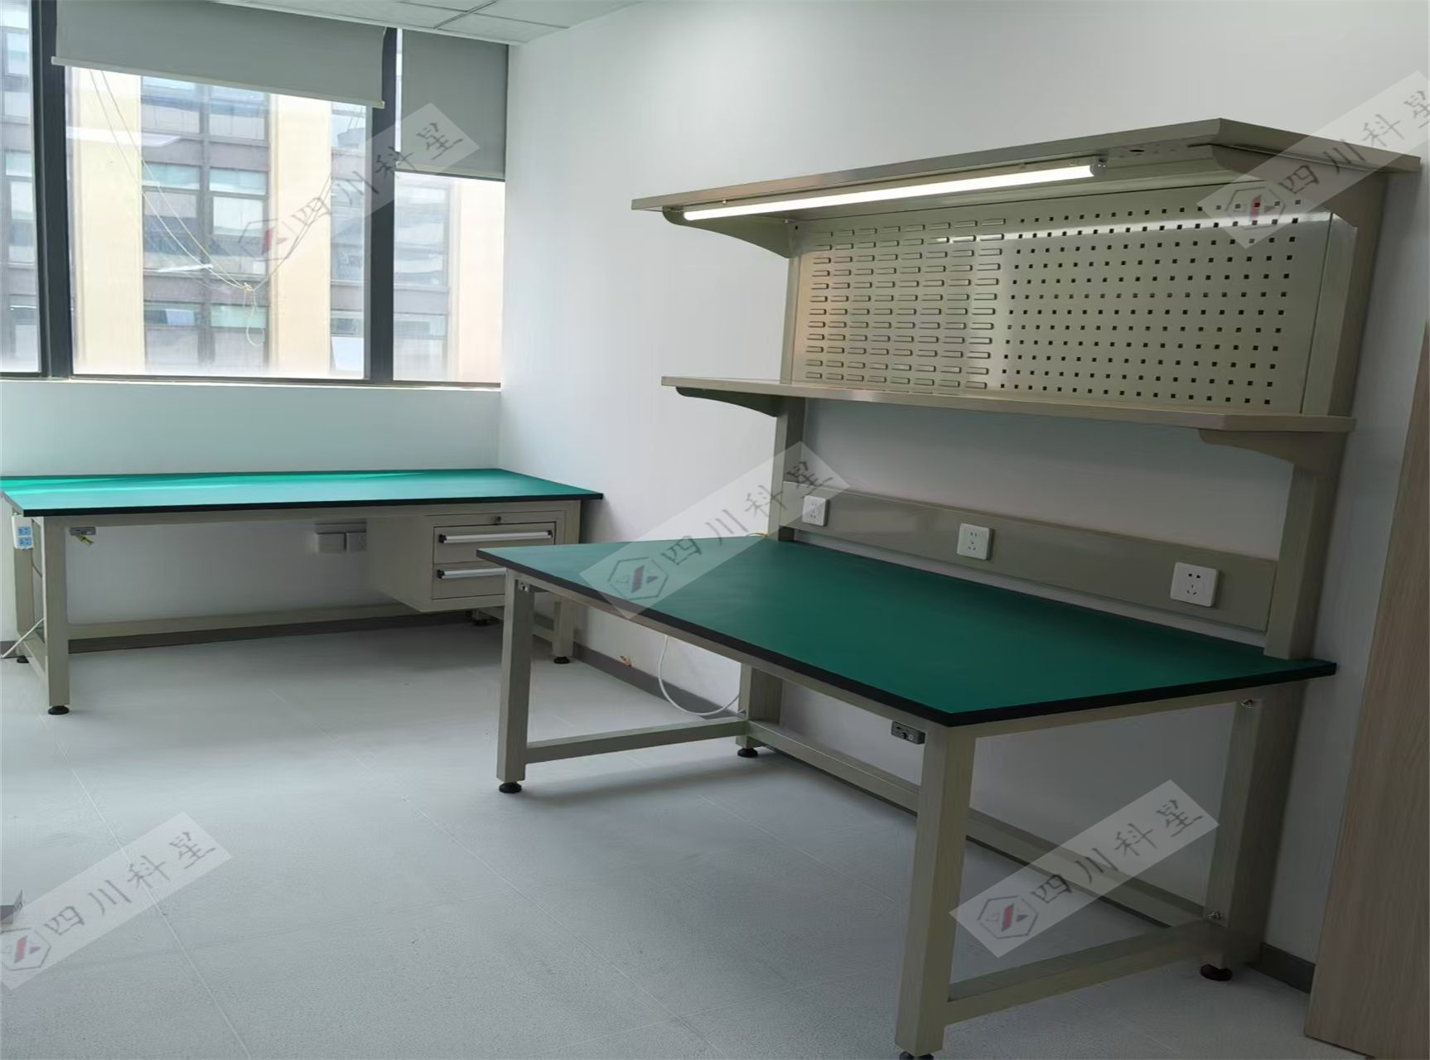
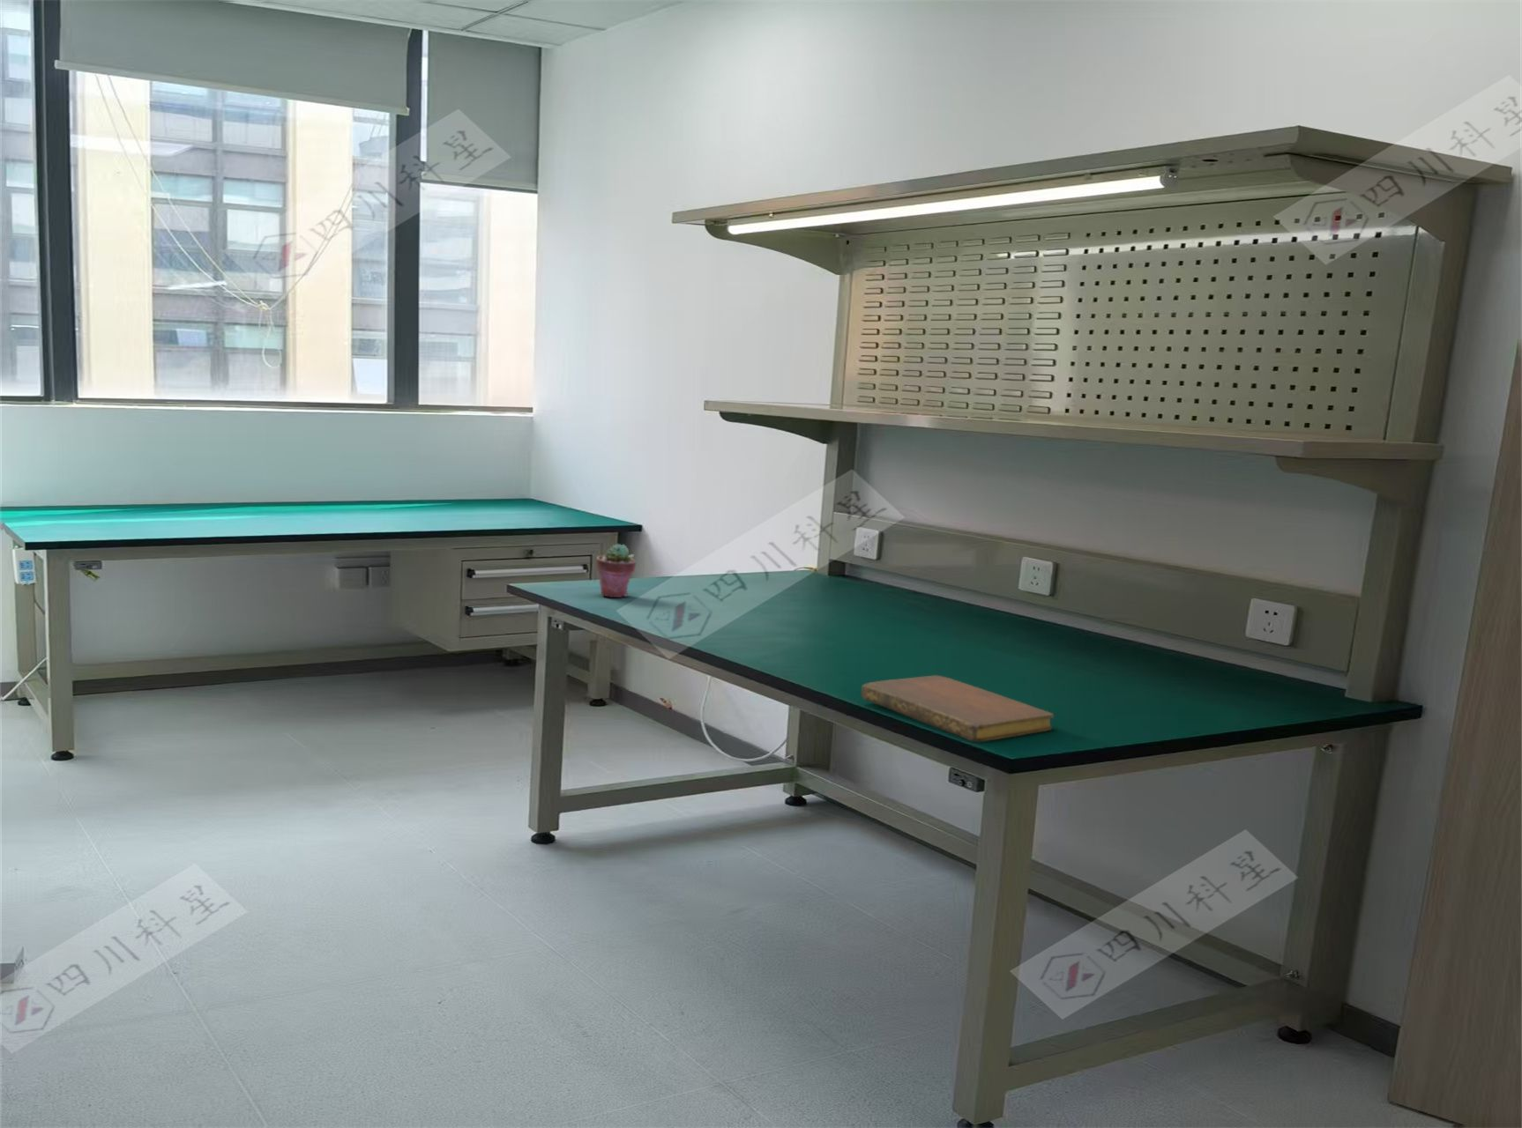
+ notebook (955, 706)
+ potted succulent (615, 569)
